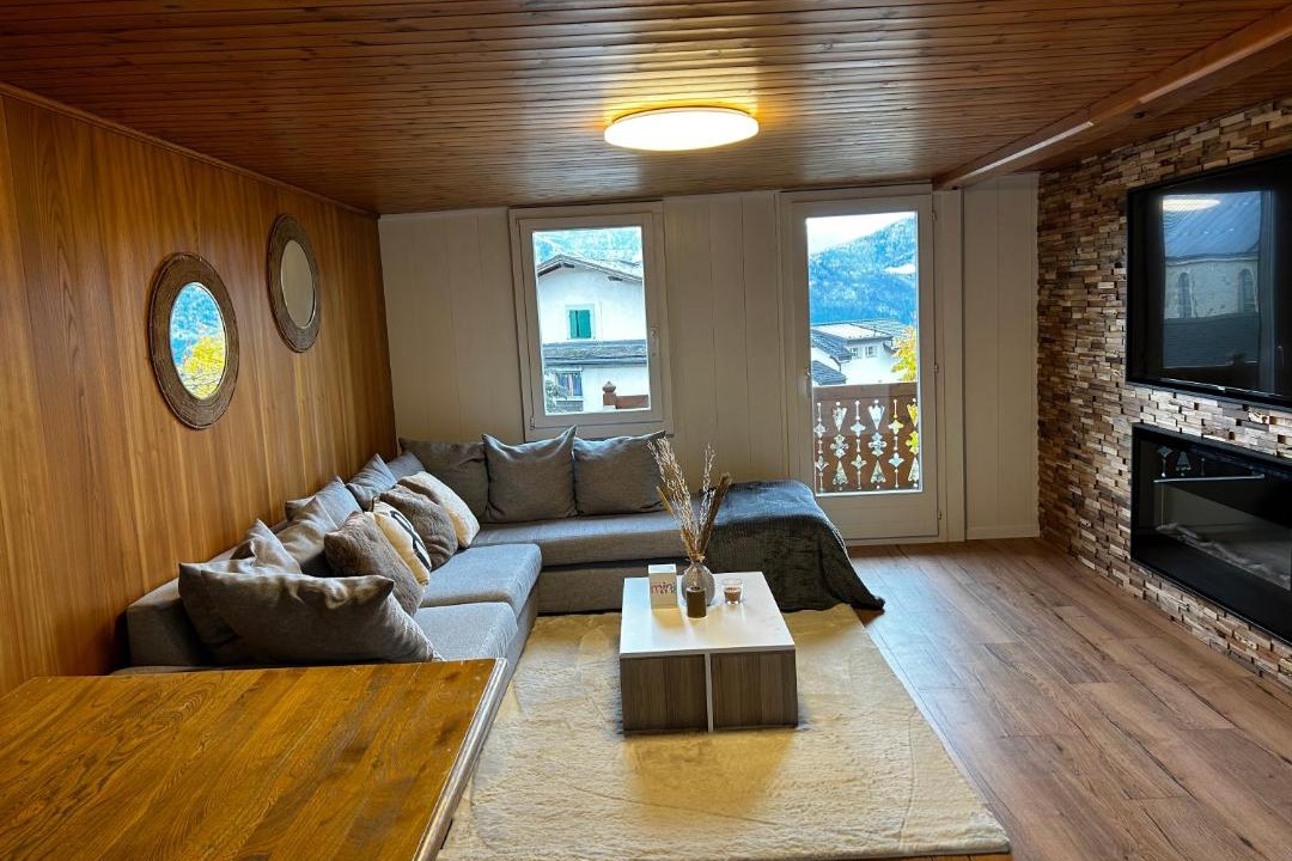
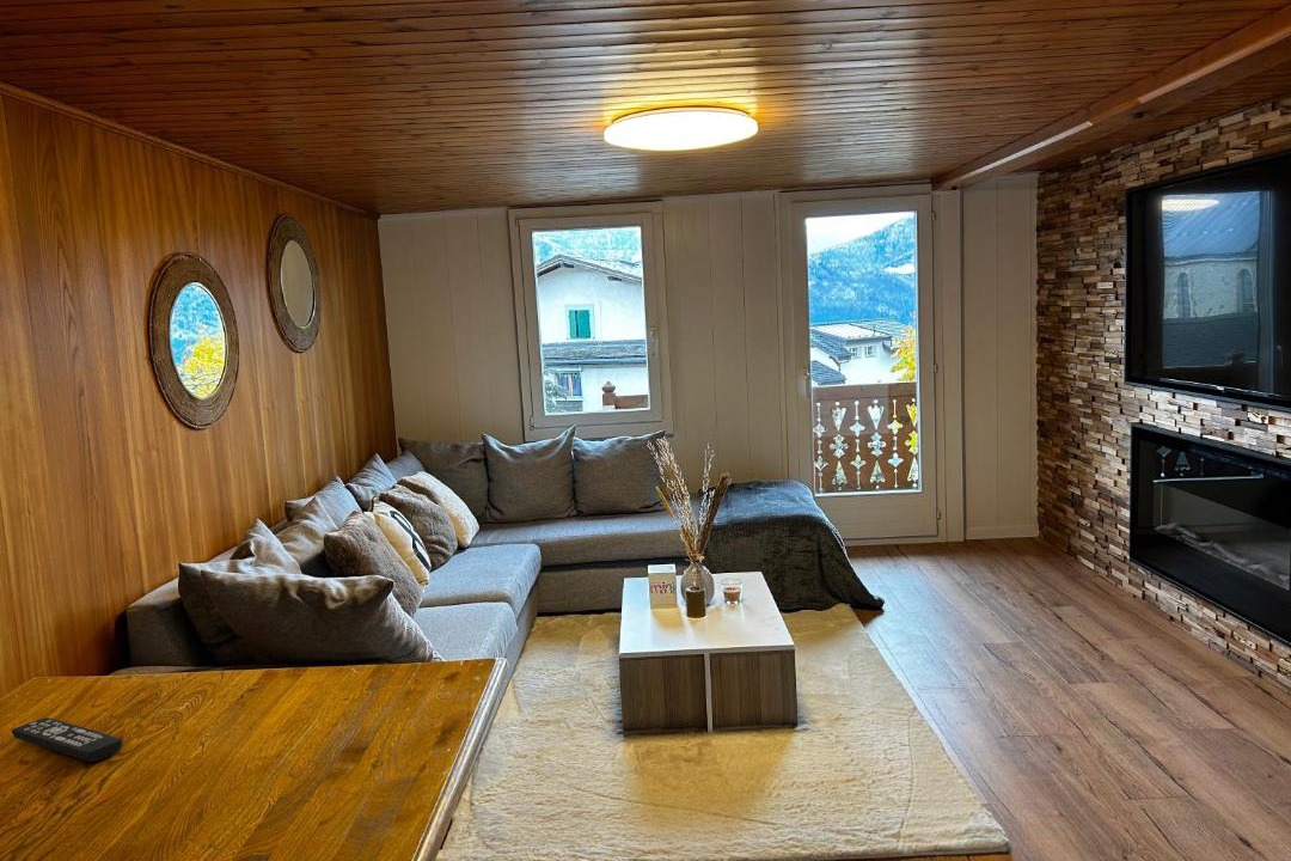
+ remote control (66, 739)
